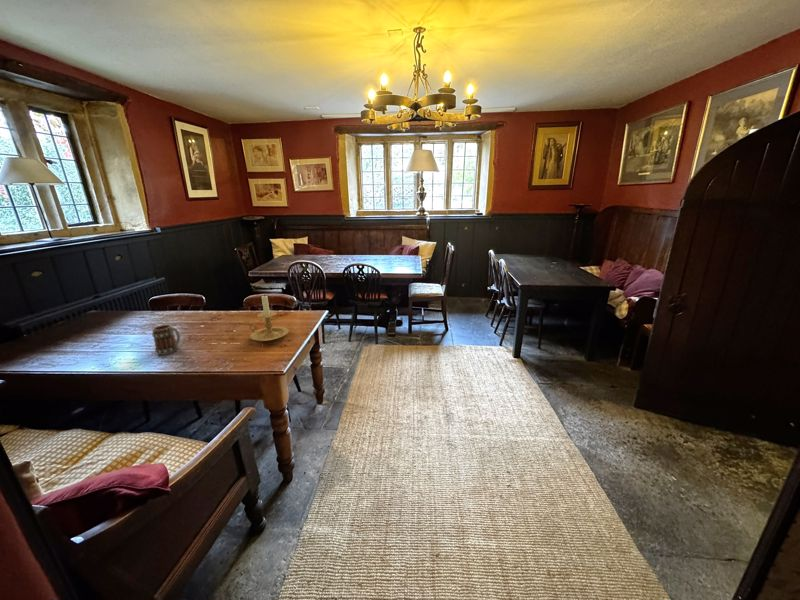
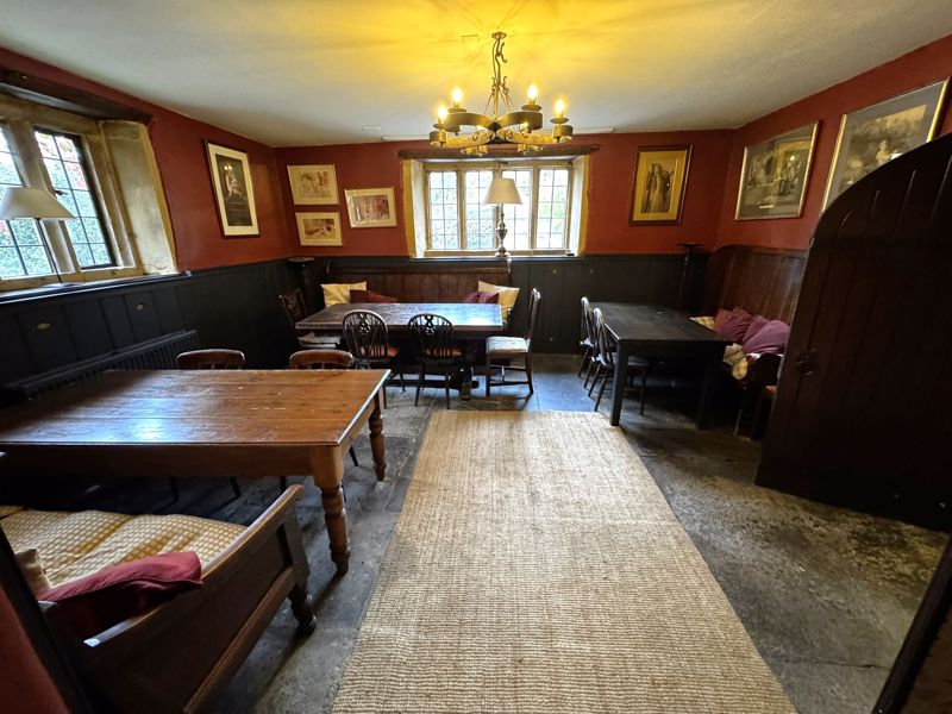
- candle holder (267, 316)
- mug (168, 339)
